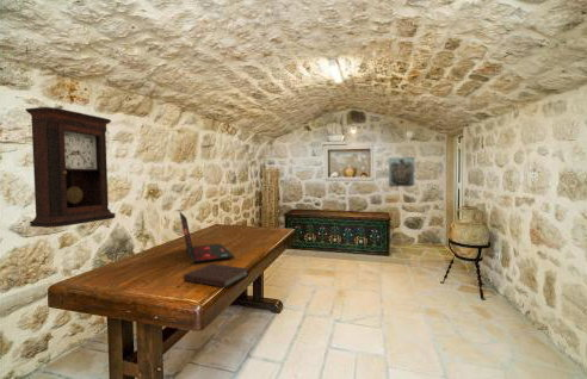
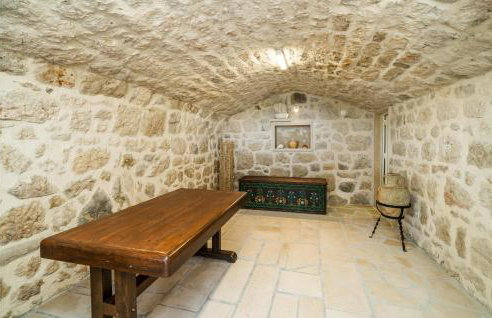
- notebook (217, 274)
- wall sculpture (401, 172)
- pendulum clock (76, 168)
- laptop (209, 244)
